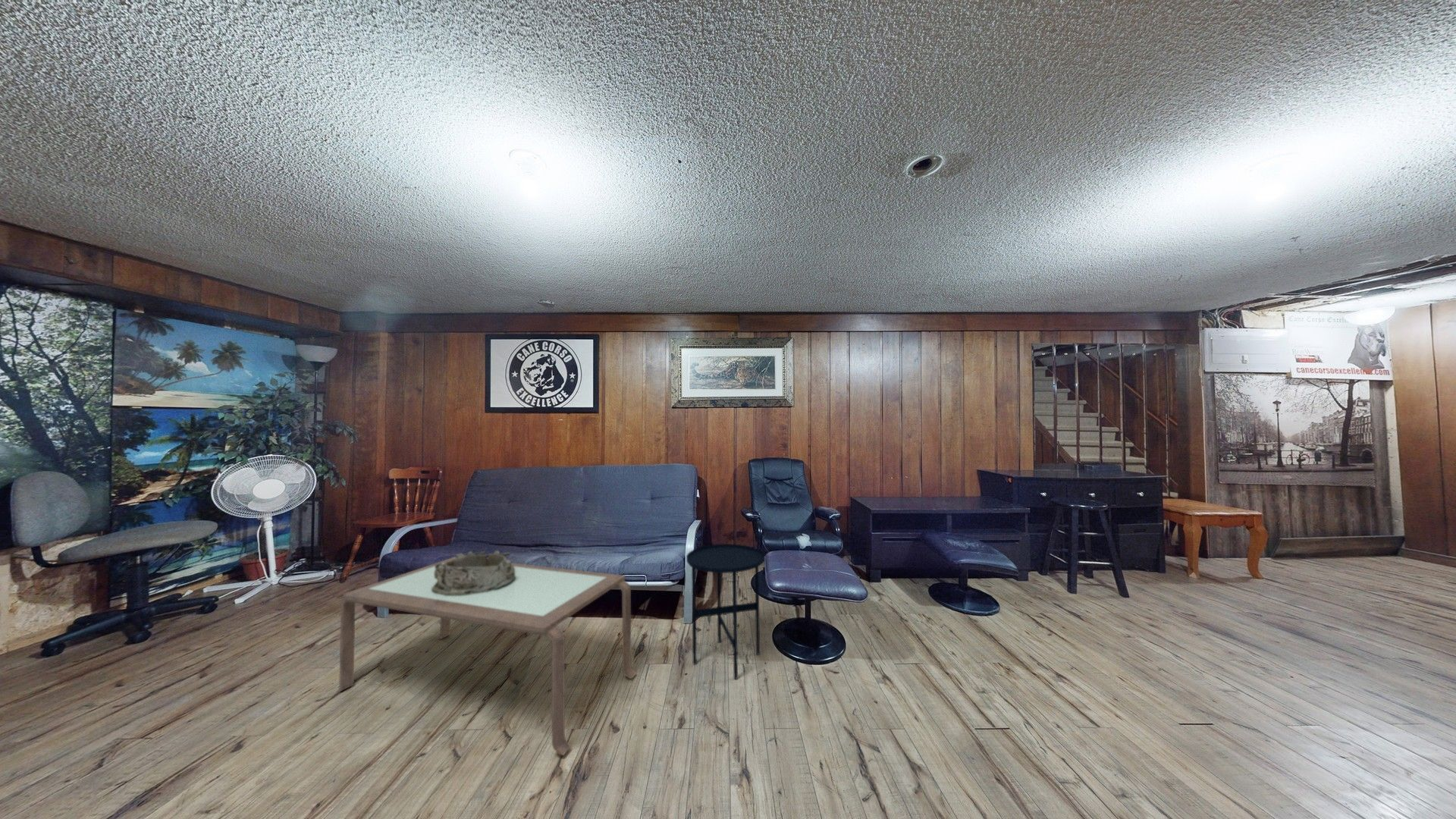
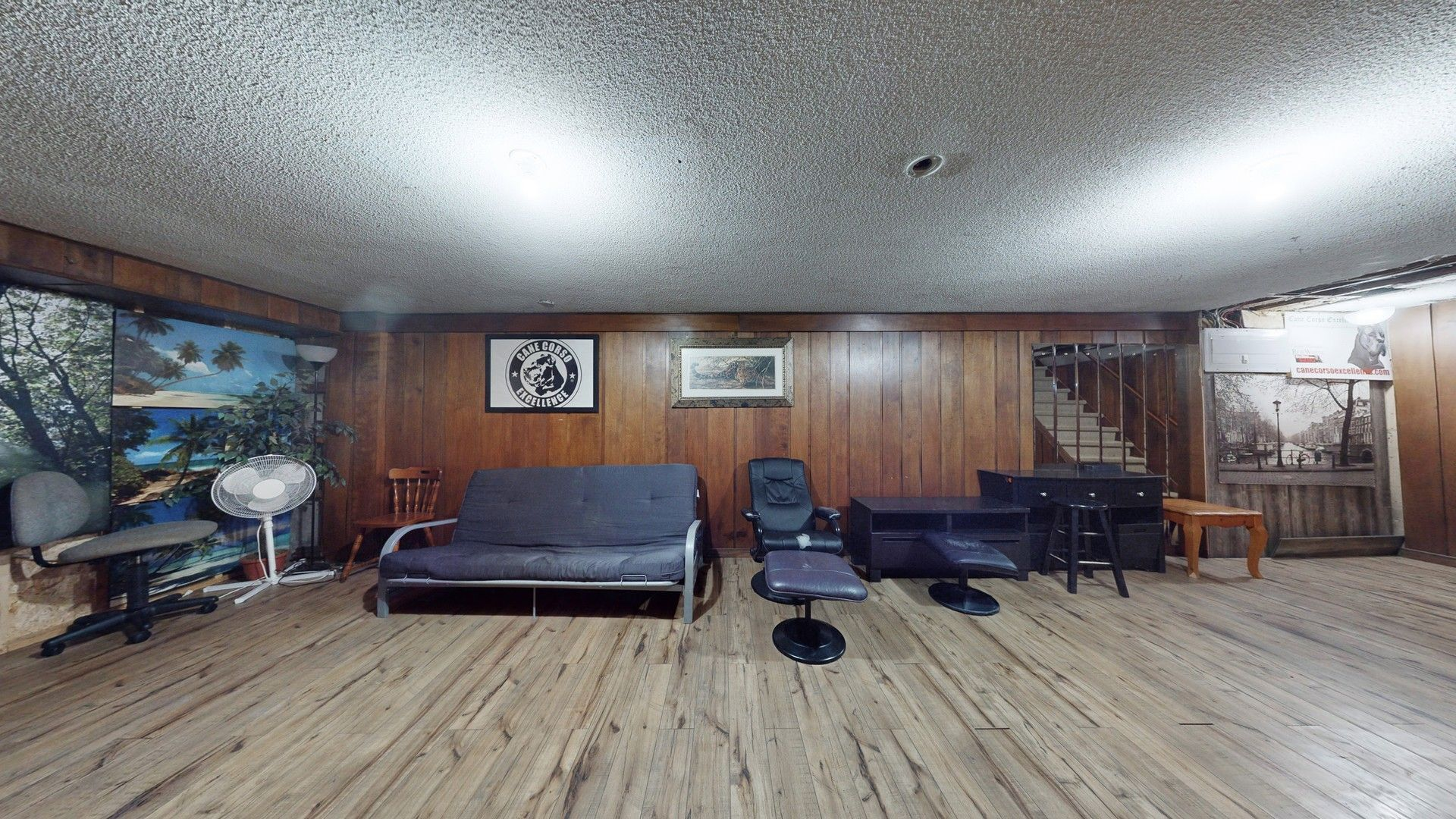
- side table (726, 607)
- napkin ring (475, 570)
- coffee table (493, 626)
